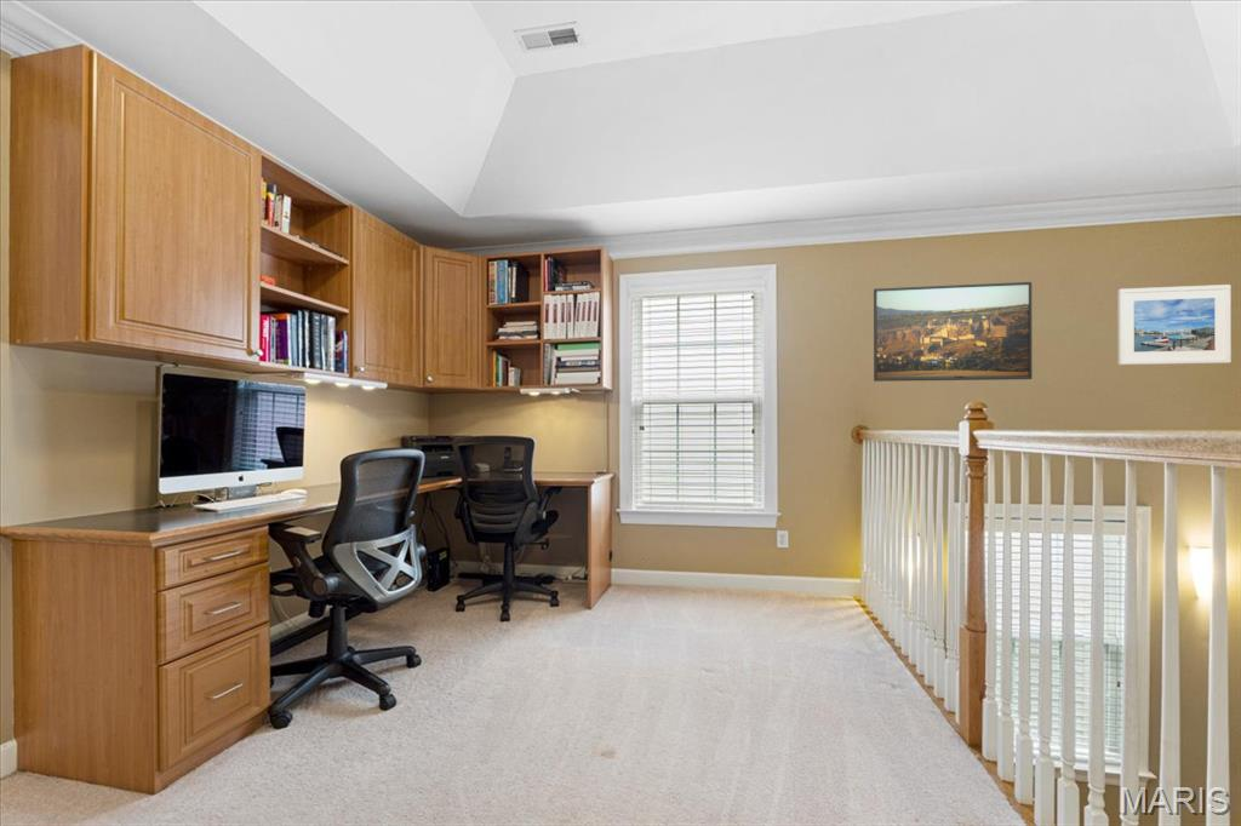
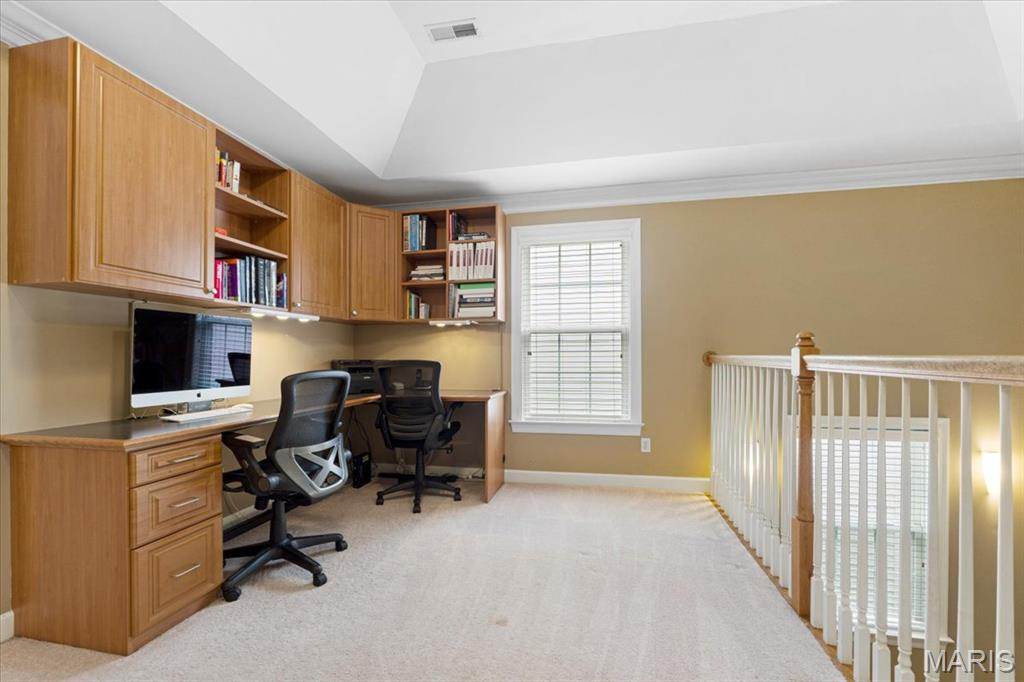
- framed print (1173, 325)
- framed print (950, 332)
